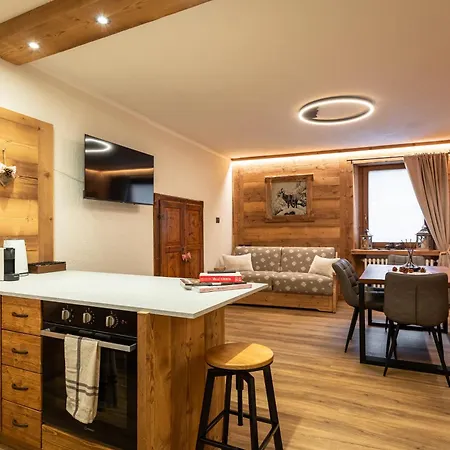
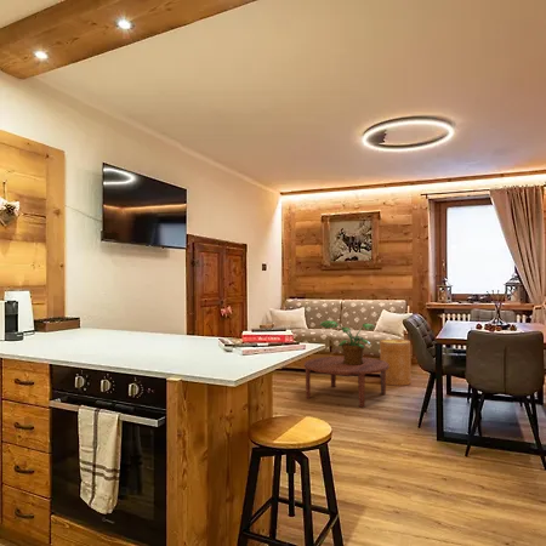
+ basket (394, 362)
+ potted plant (348, 342)
+ coffee table (346, 375)
